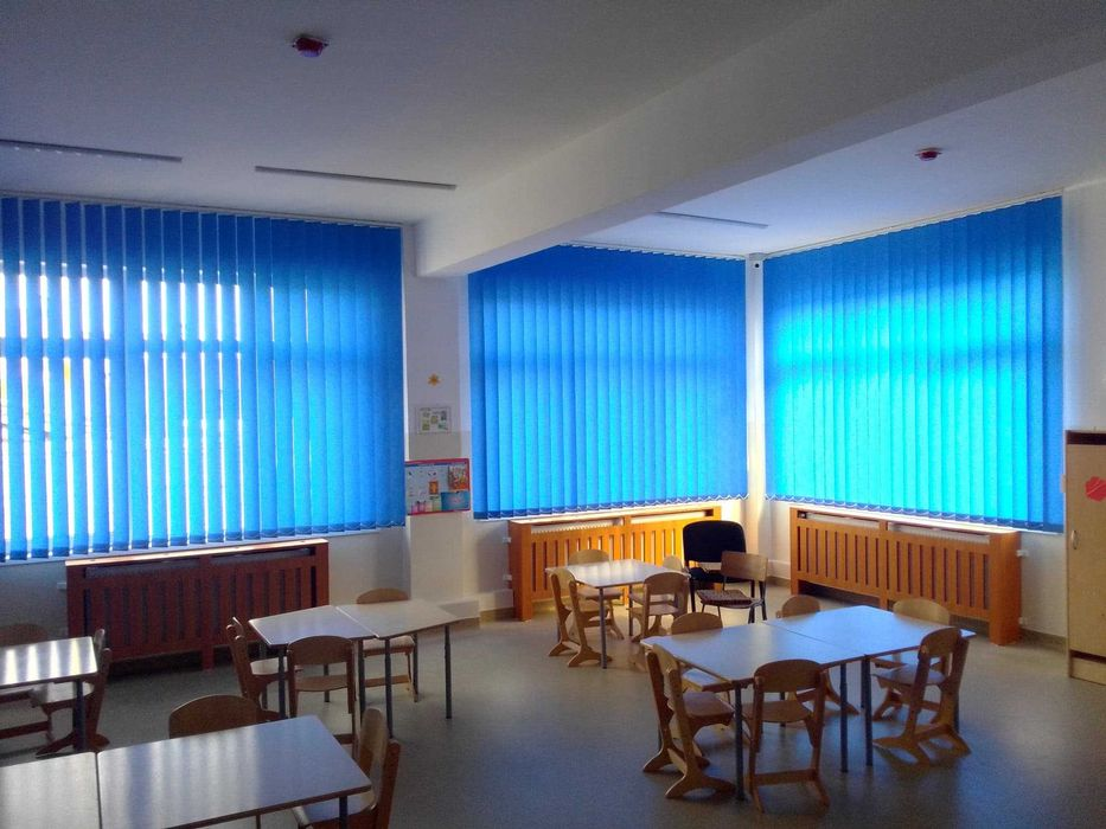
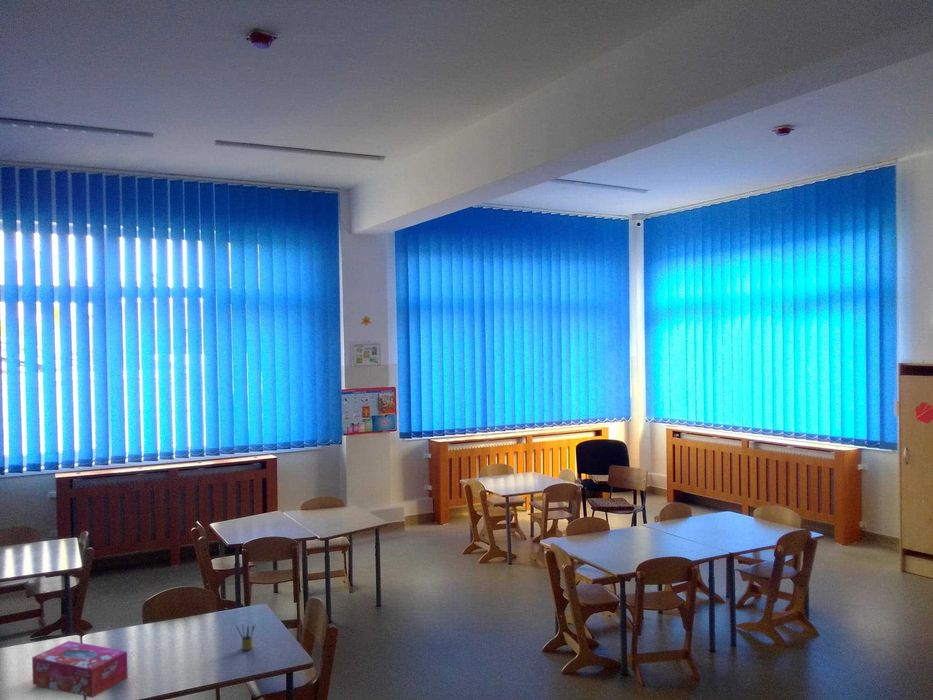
+ pencil box (246, 635)
+ tissue box (80, 667)
